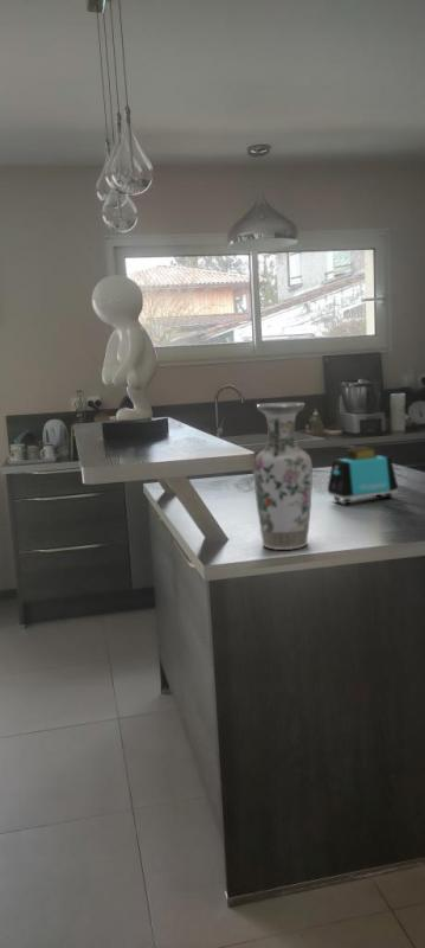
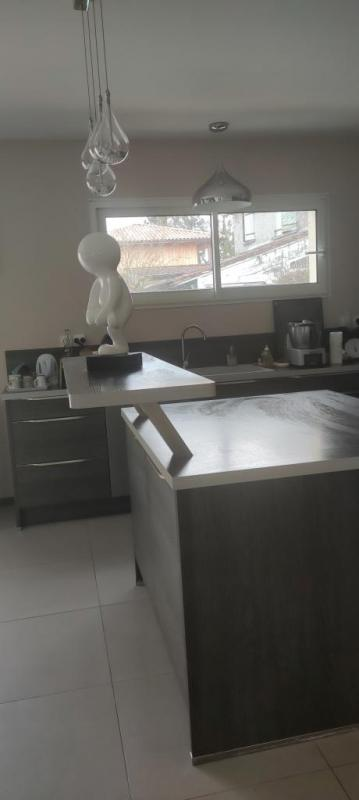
- vase (282, 474)
- toaster (361, 473)
